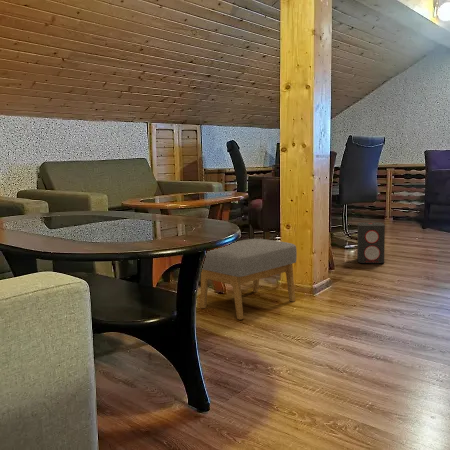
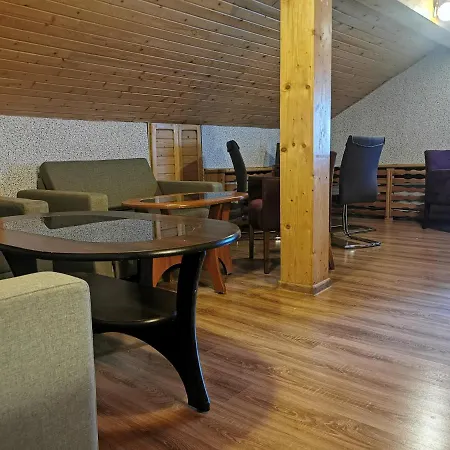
- speaker (370, 242)
- footstool (247, 274)
